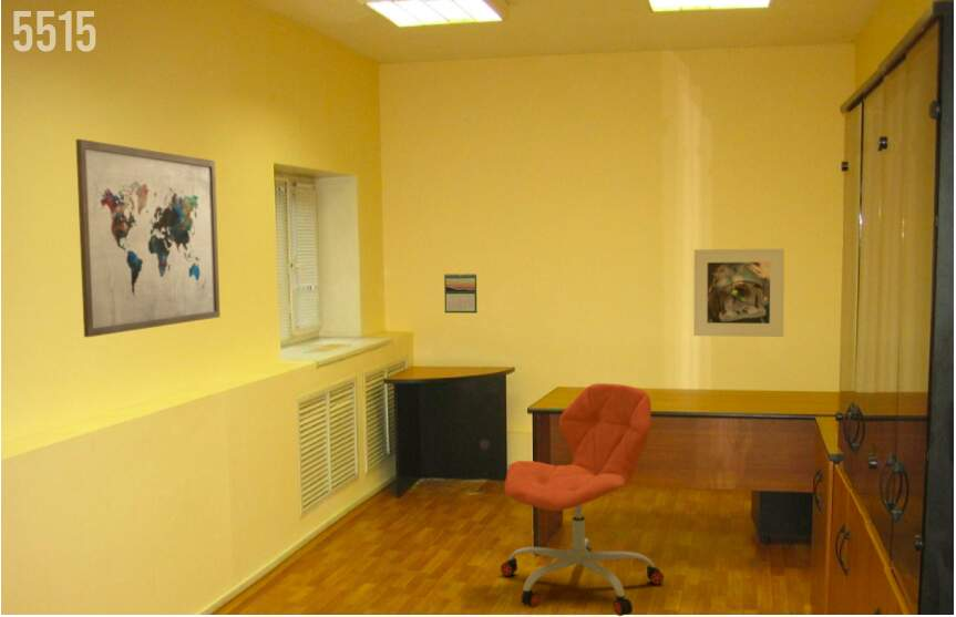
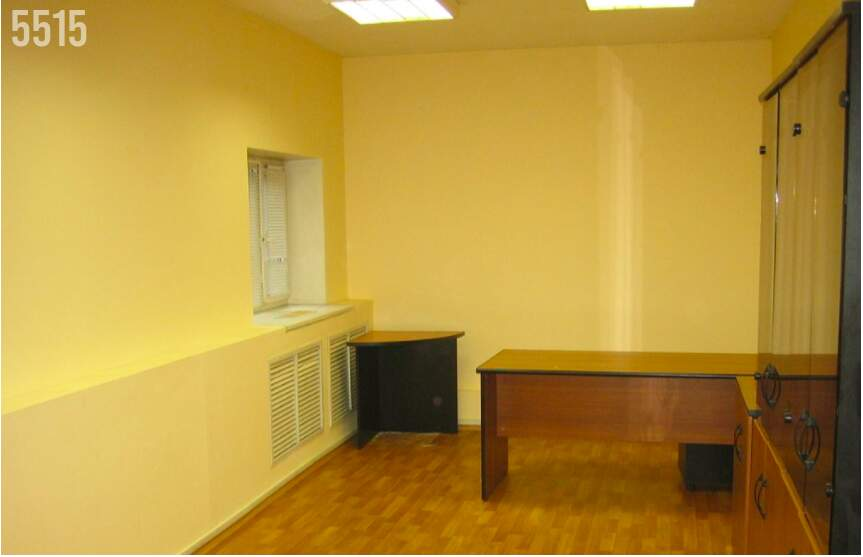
- calendar (460, 292)
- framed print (738, 292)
- office chair (580, 489)
- wall art (156, 238)
